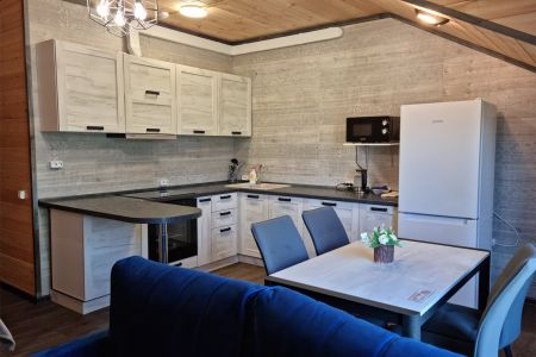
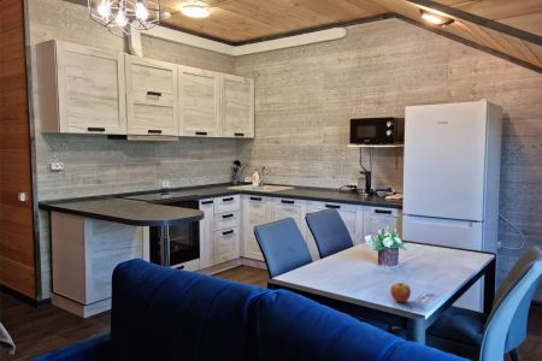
+ fruit (400, 291)
